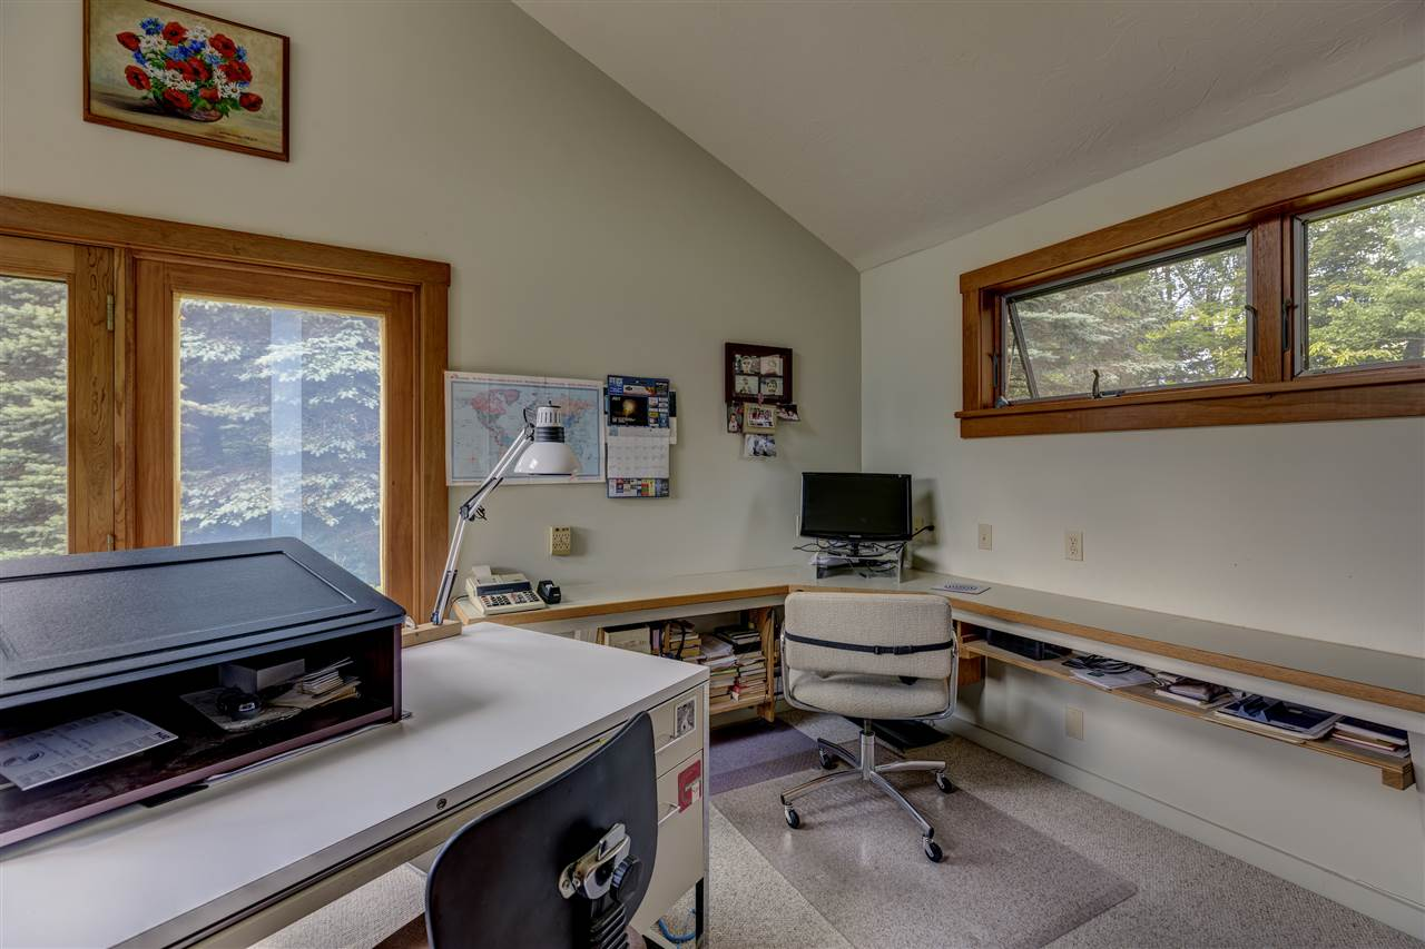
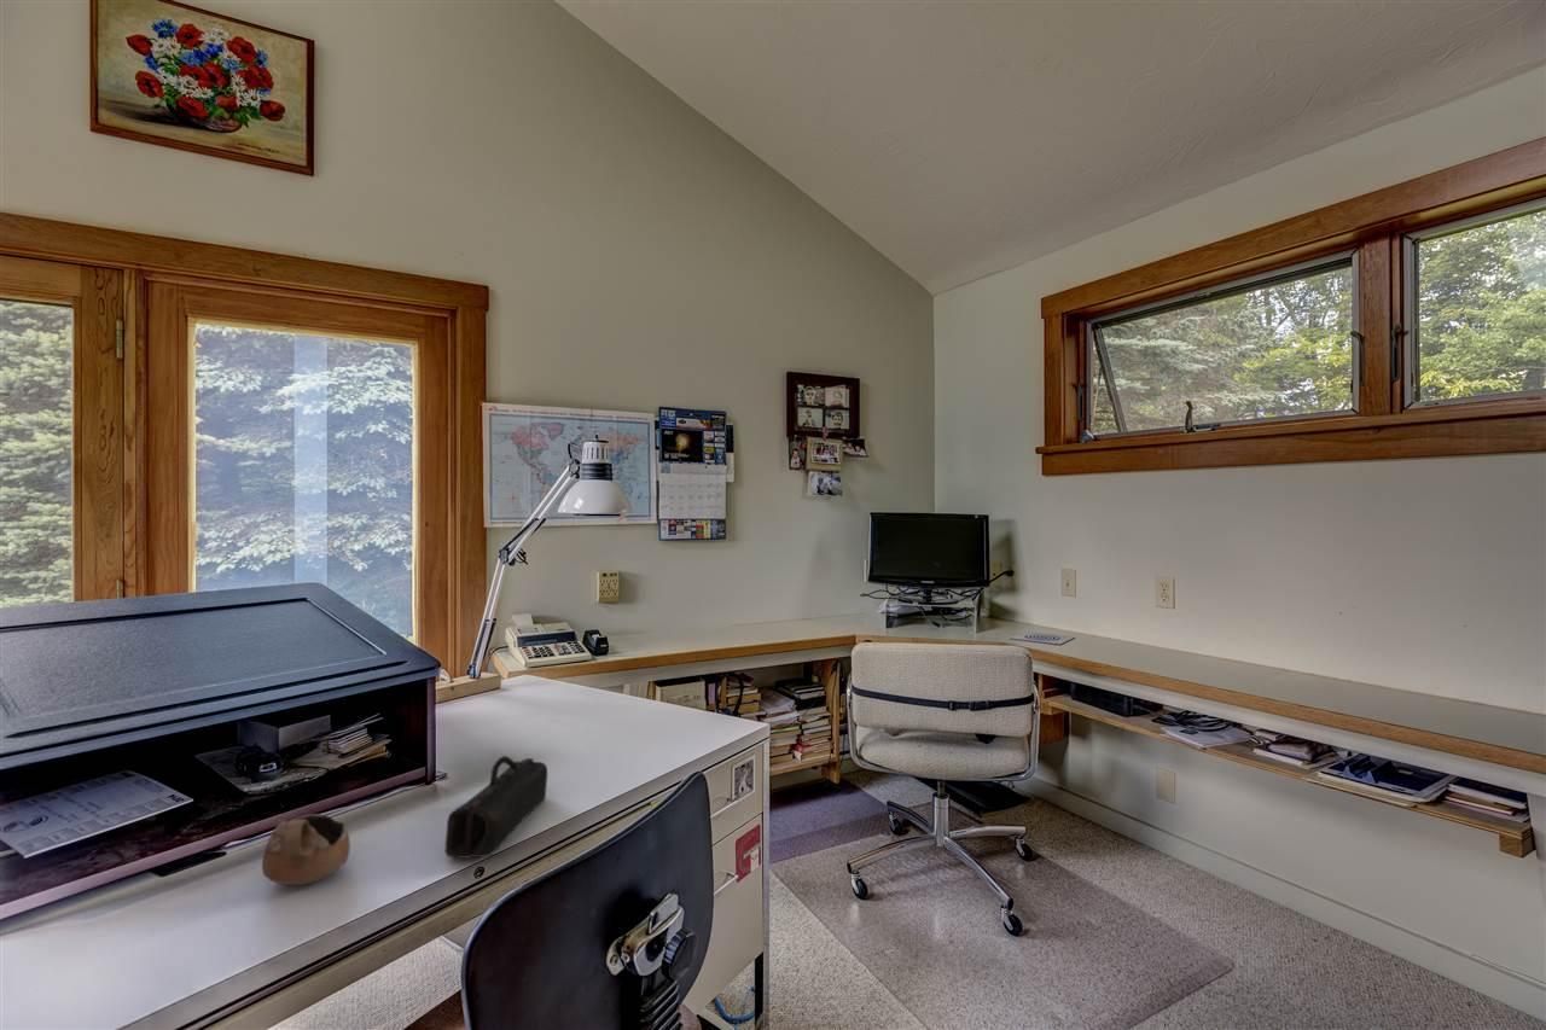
+ cup (300, 843)
+ pencil case (501, 792)
